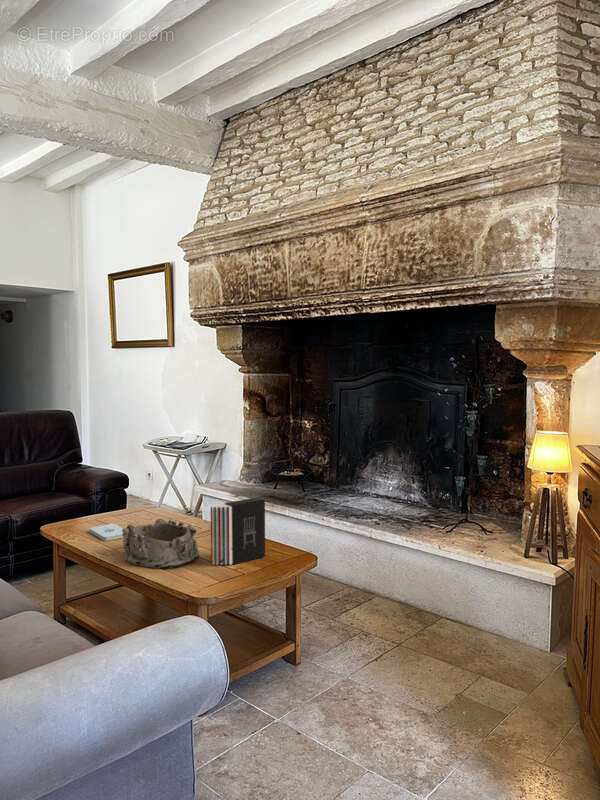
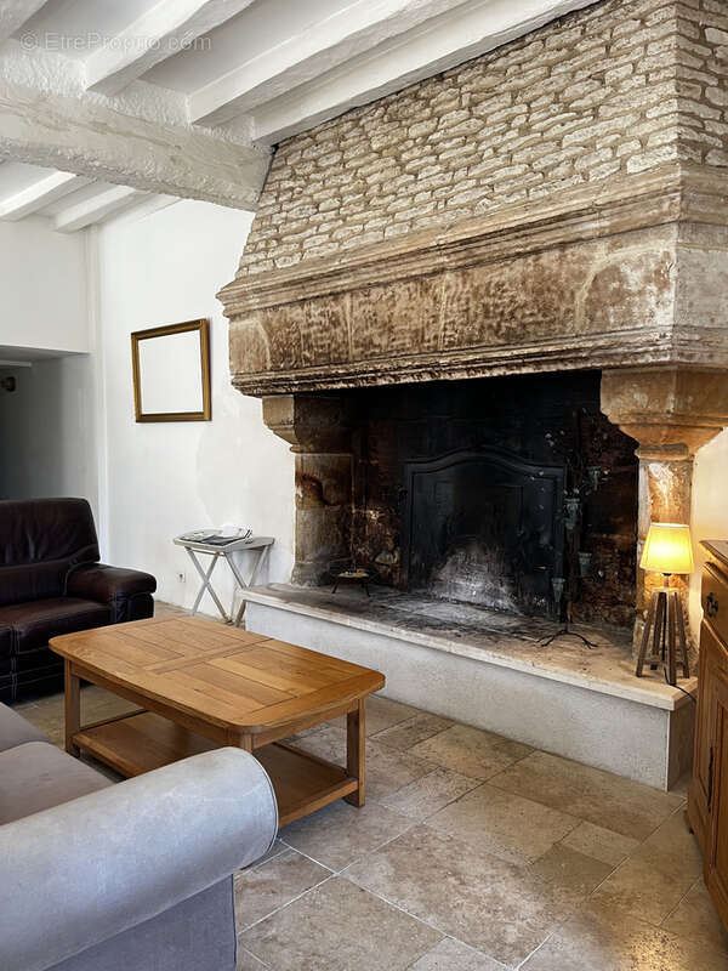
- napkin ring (161, 540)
- book (238, 531)
- notepad (109, 531)
